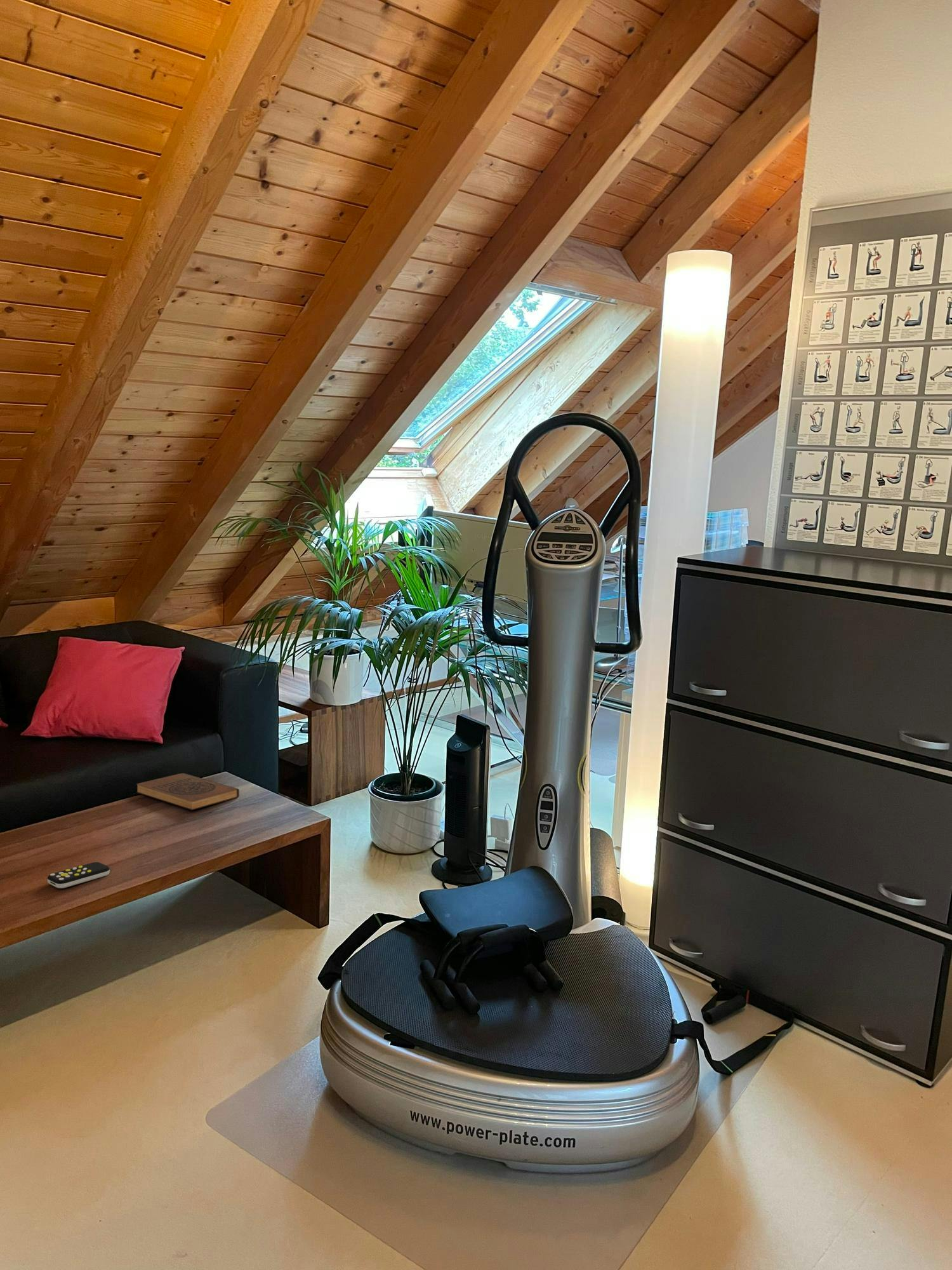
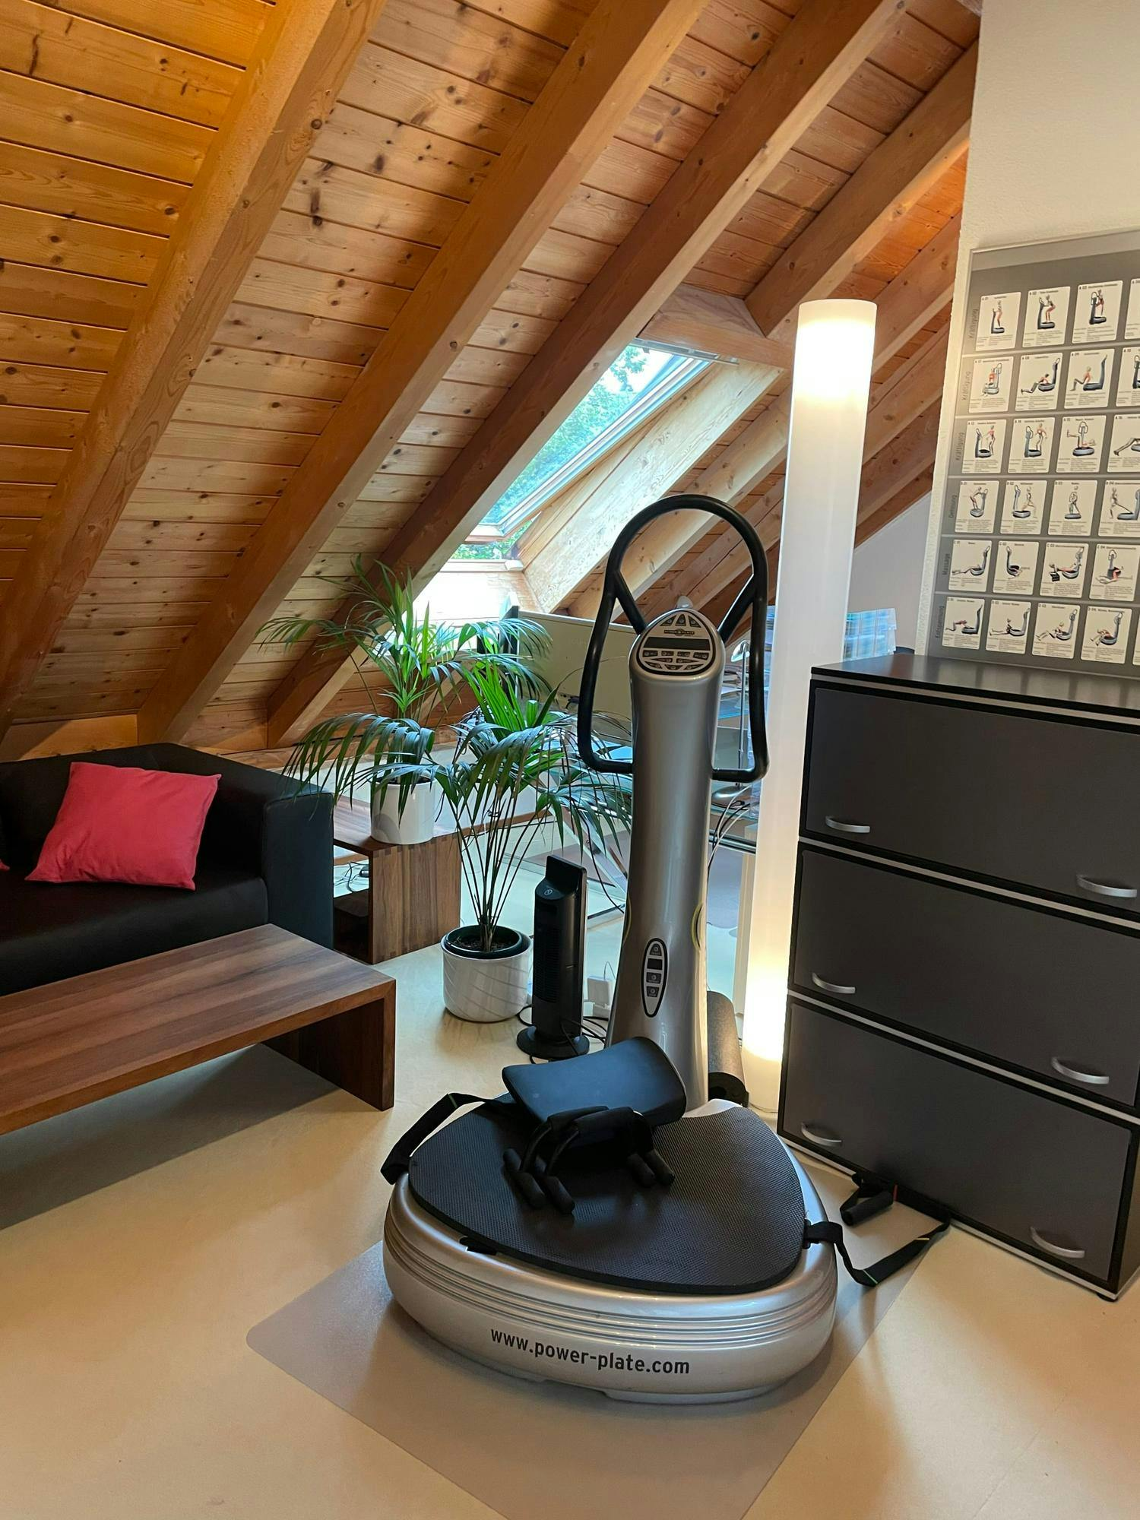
- book (187, 790)
- remote control (79, 874)
